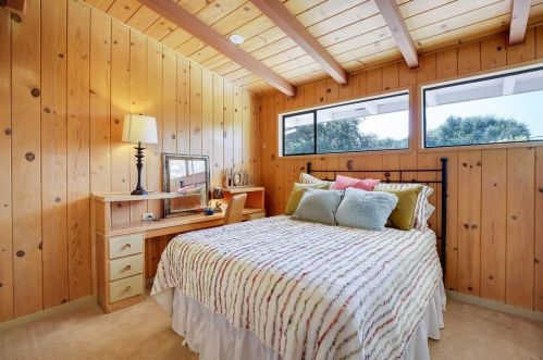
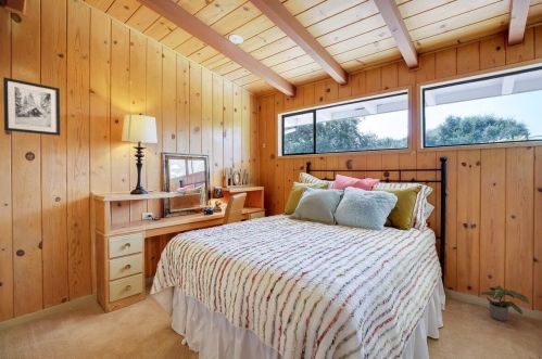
+ wall art (33, 107)
+ potted plant (502, 303)
